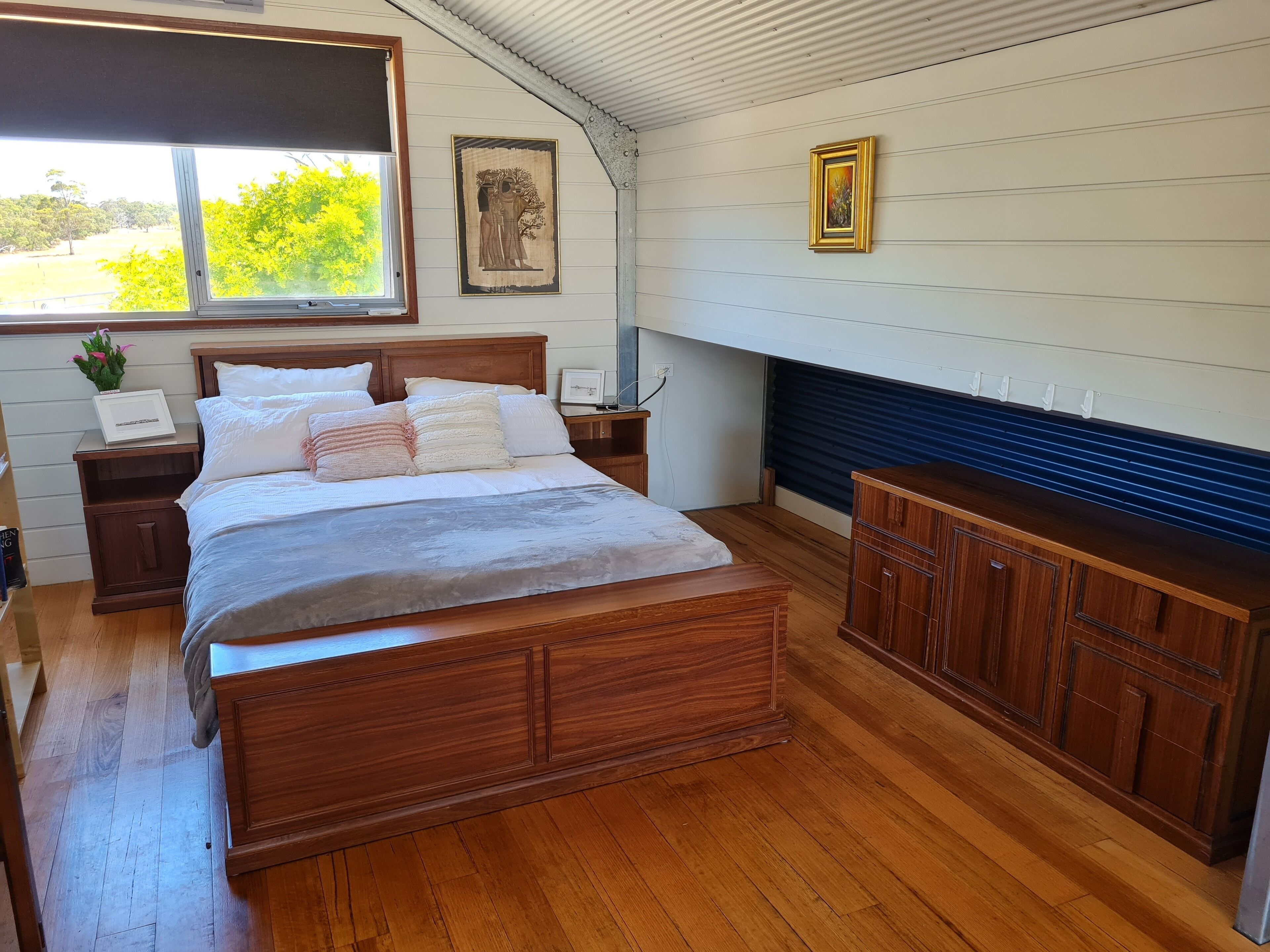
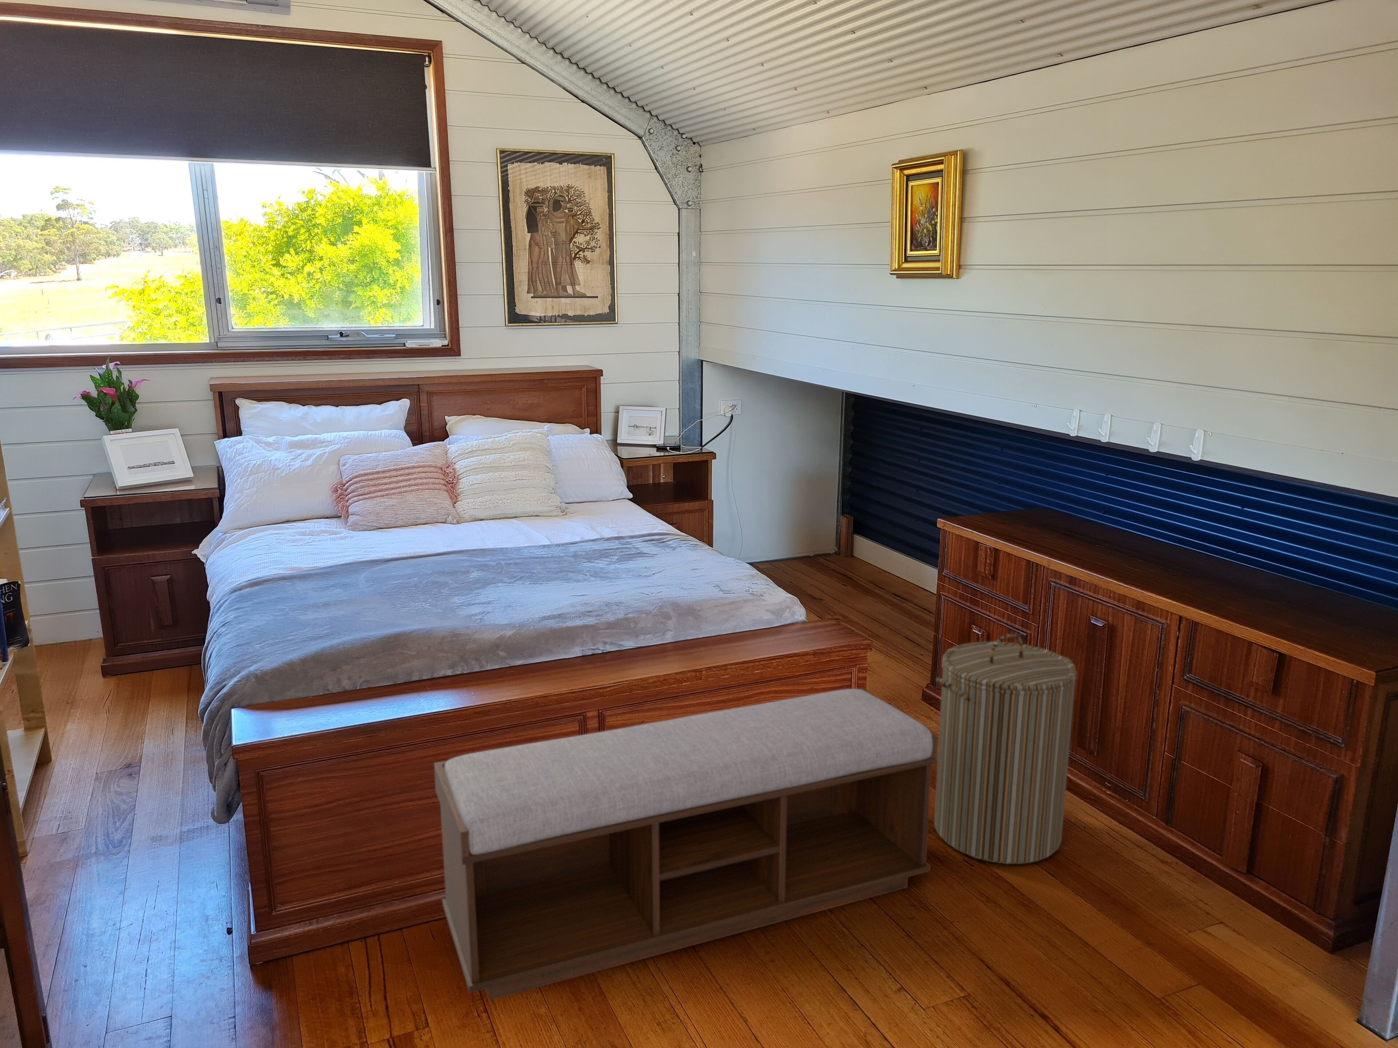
+ laundry hamper (1003, 735)
+ bench (695, 825)
